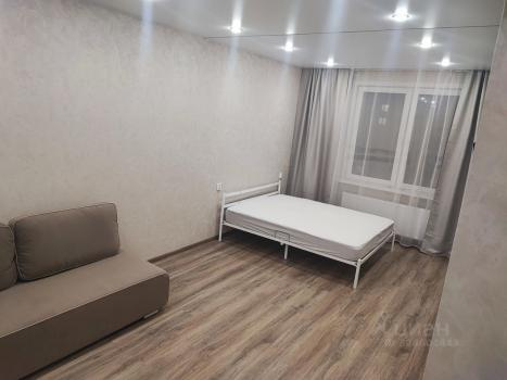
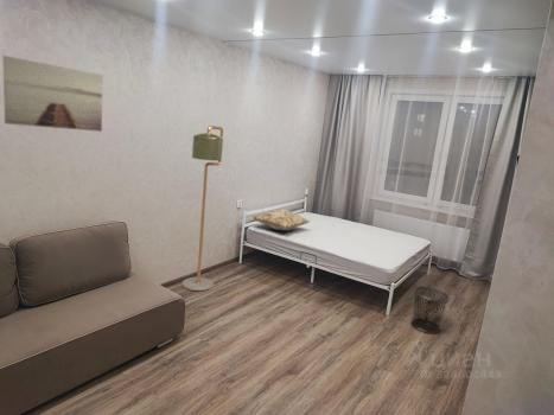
+ waste bin (428, 309)
+ floor lamp (204, 208)
+ wall art (57, 97)
+ decorative pillow (281, 219)
